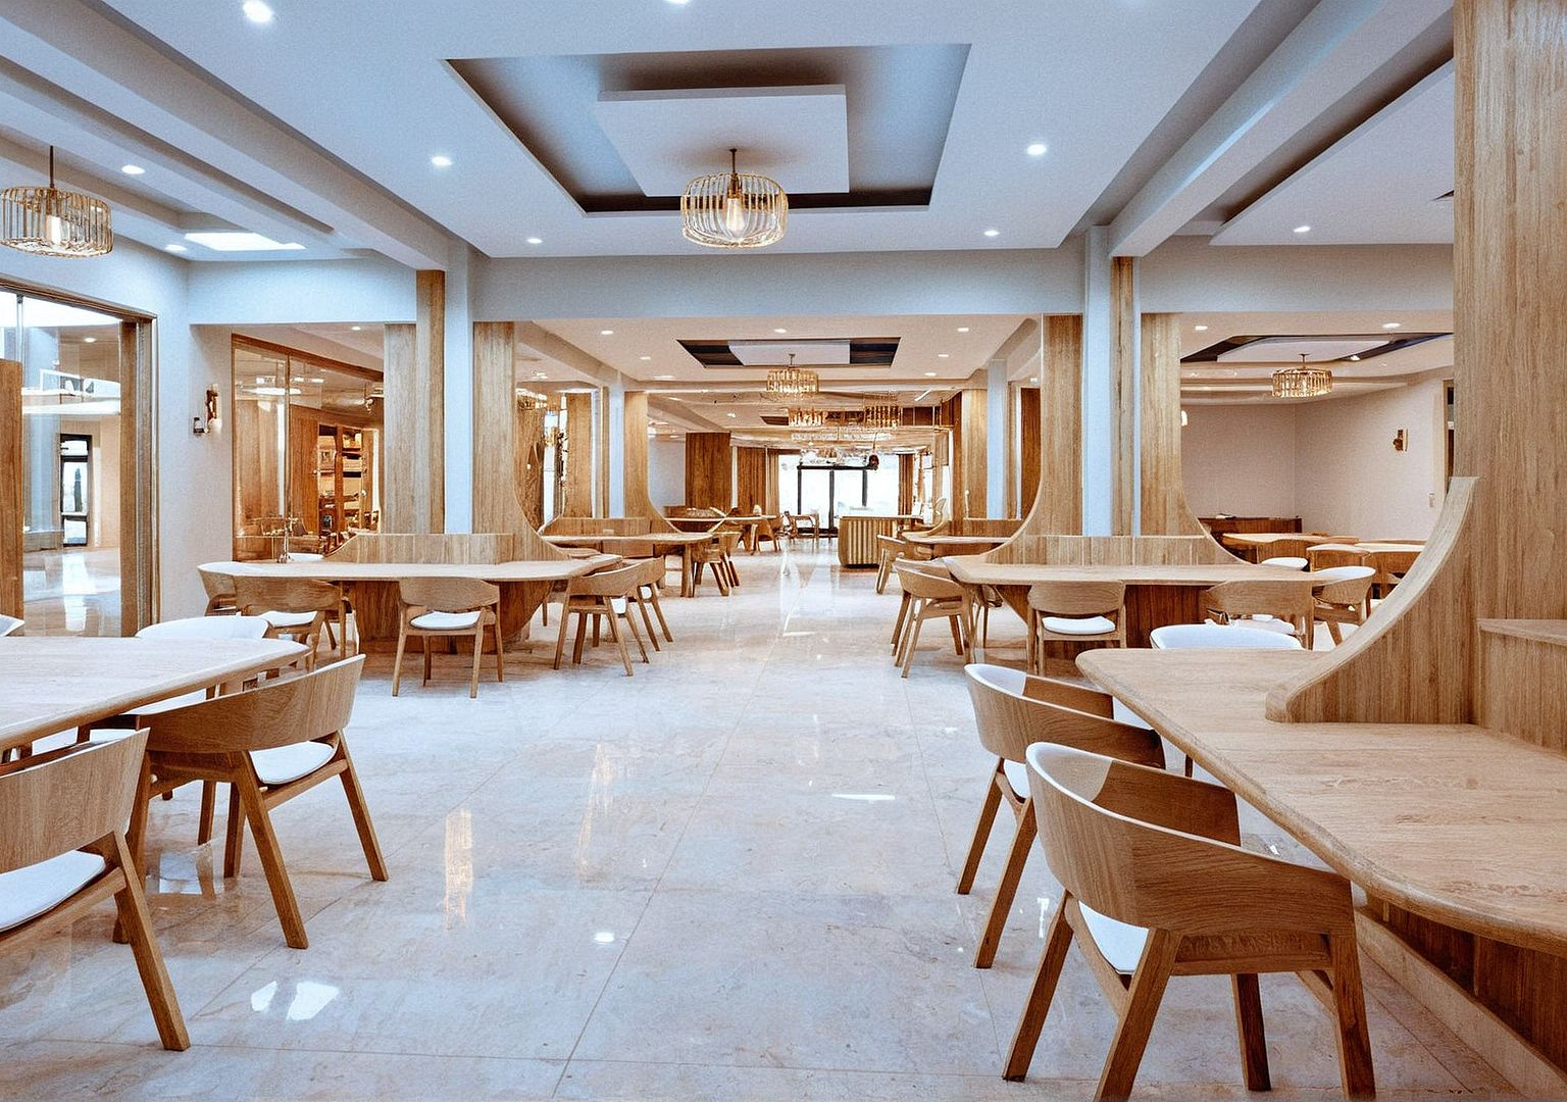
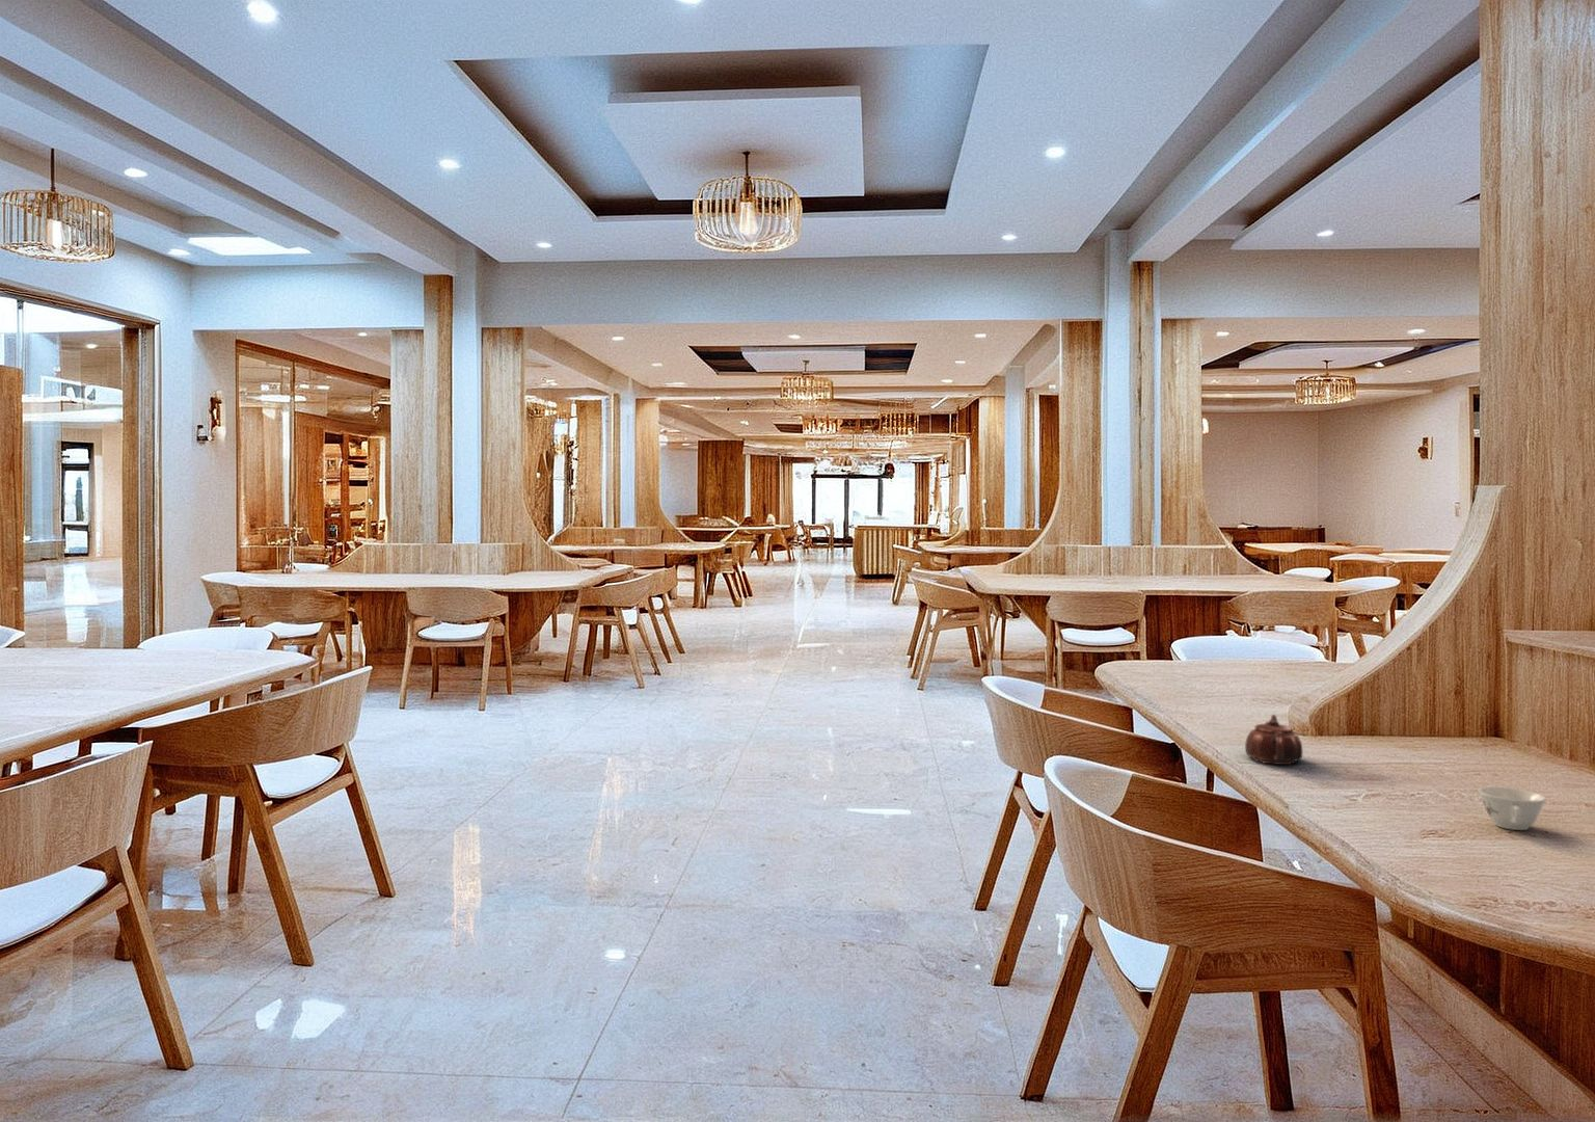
+ teapot (1273, 737)
+ teacup (1512, 811)
